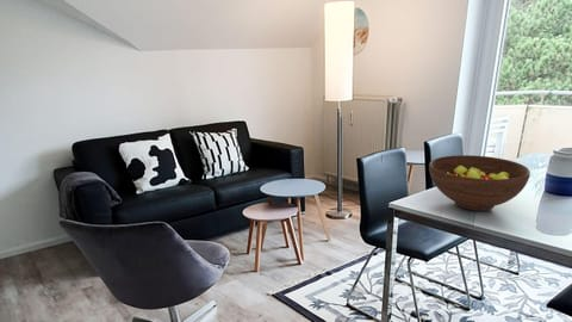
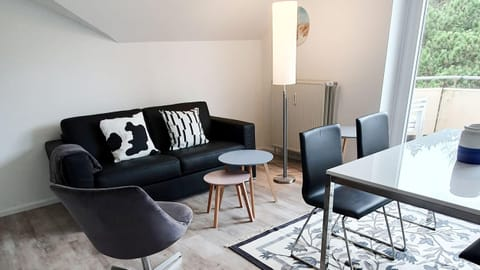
- fruit bowl (475, 186)
